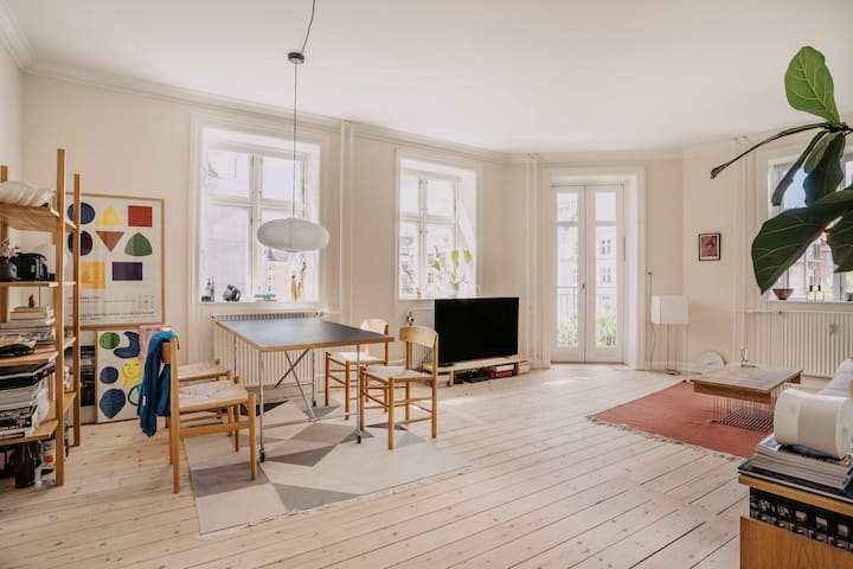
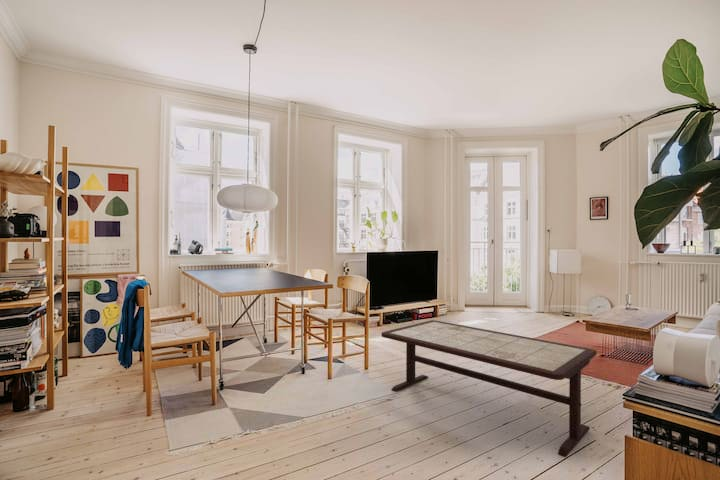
+ coffee table (479, 374)
